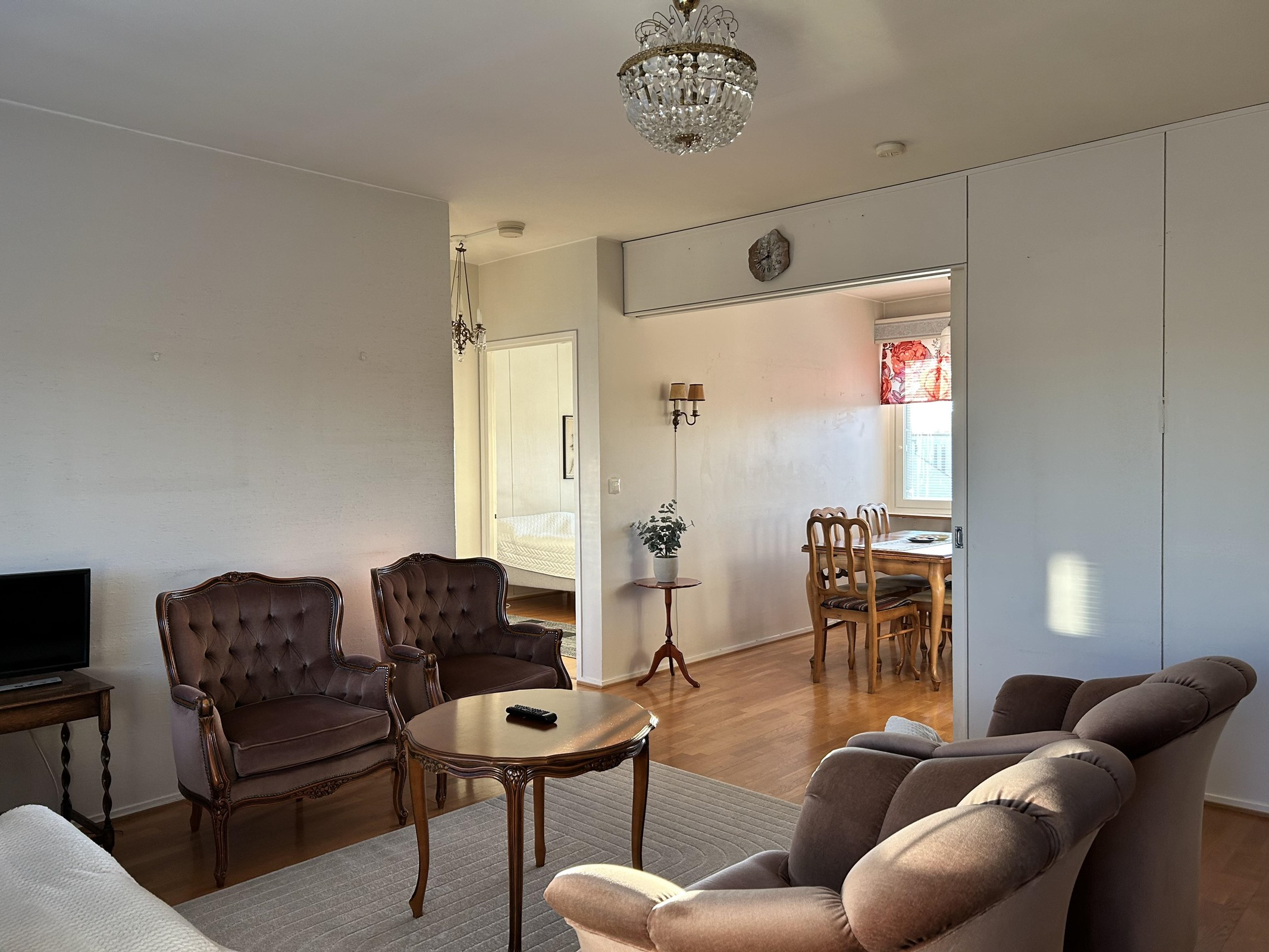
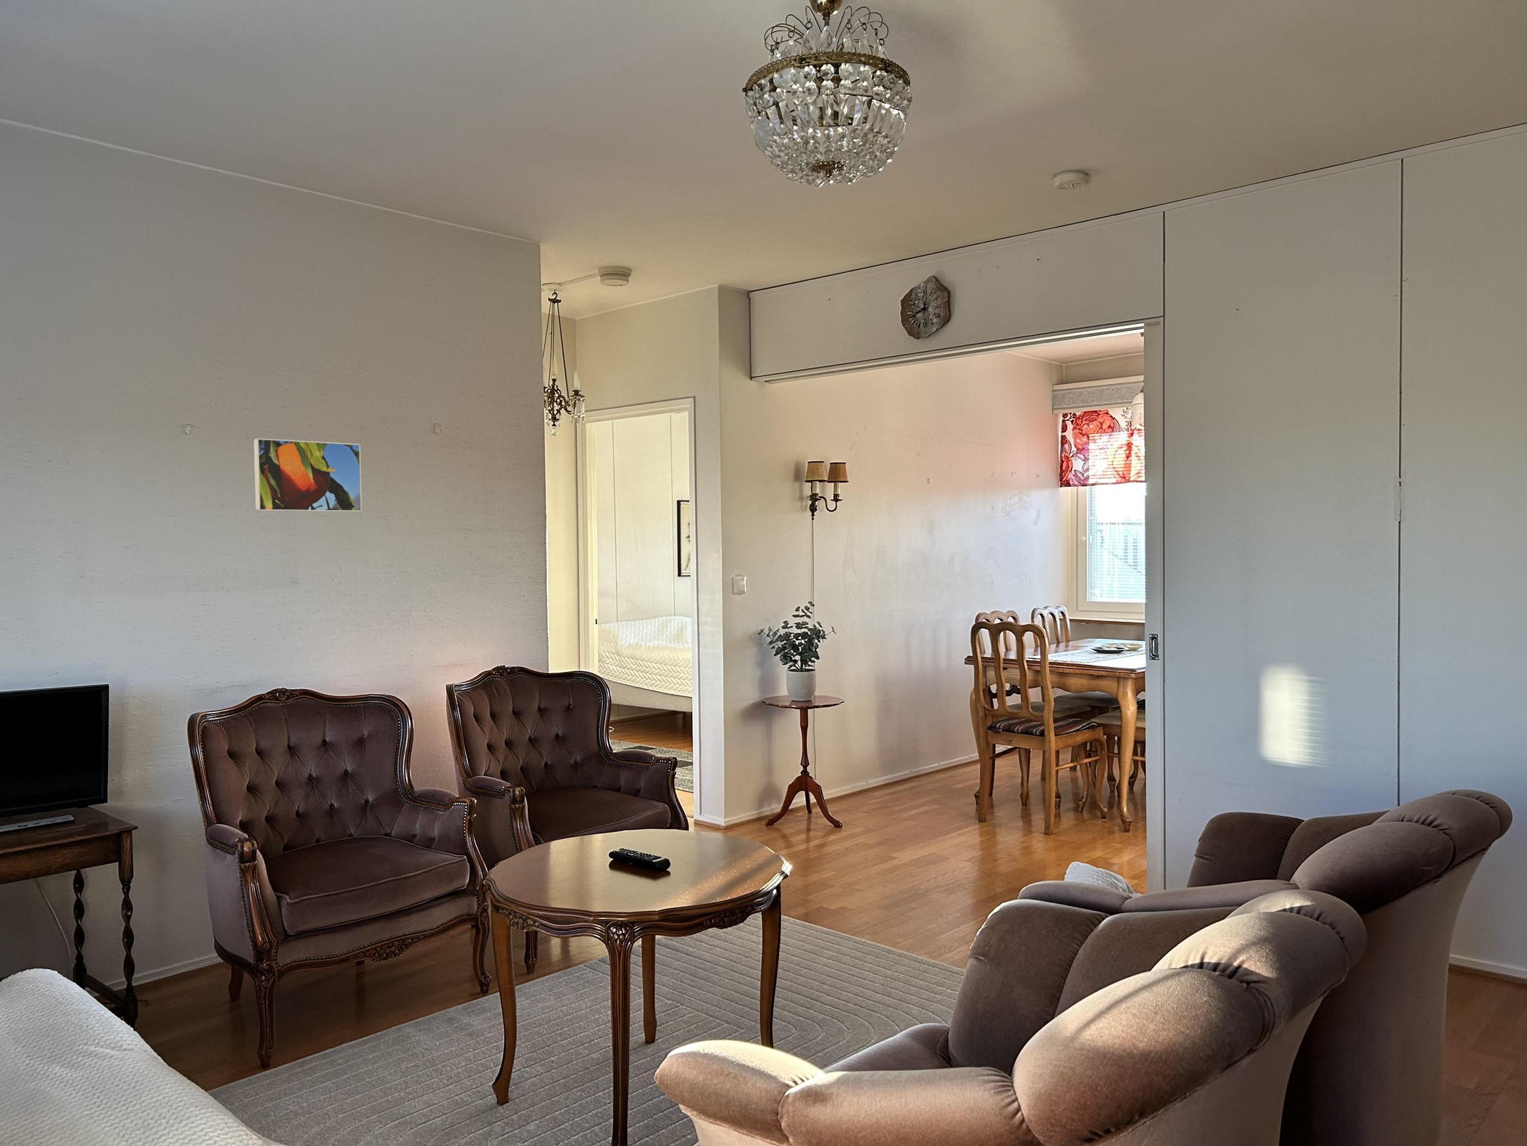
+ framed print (309, 477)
